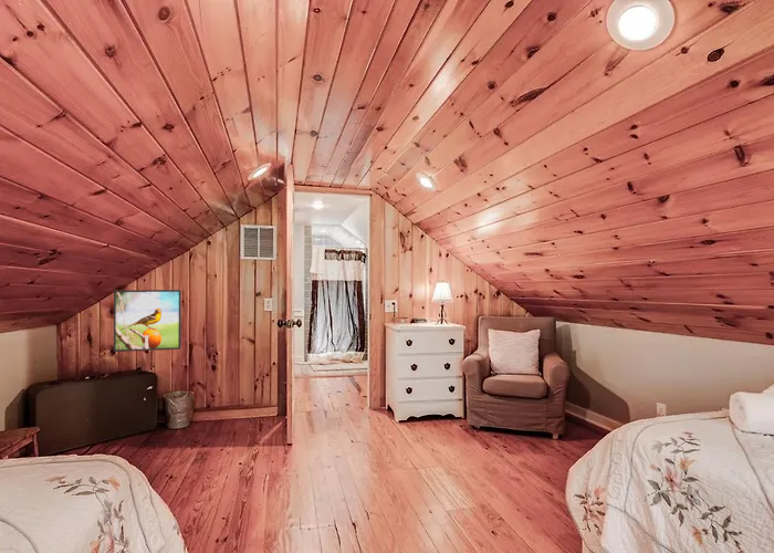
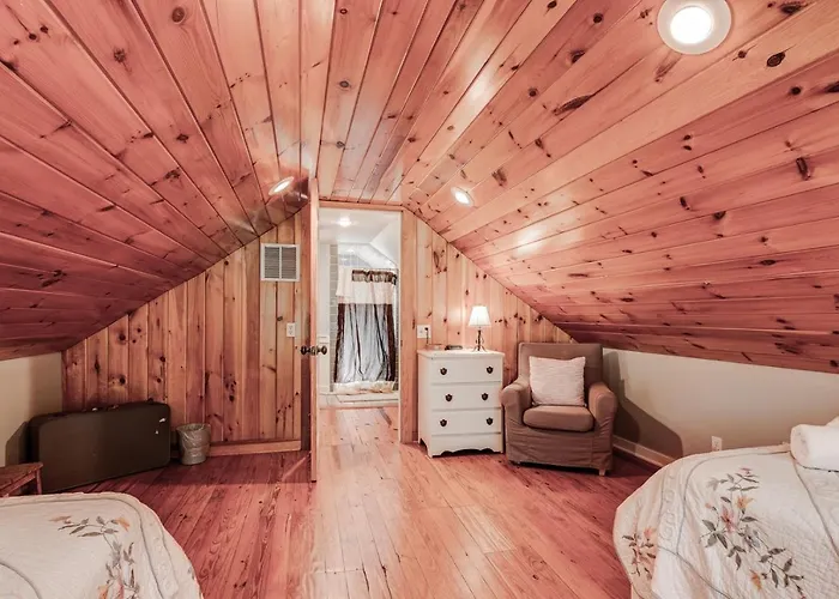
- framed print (147, 320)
